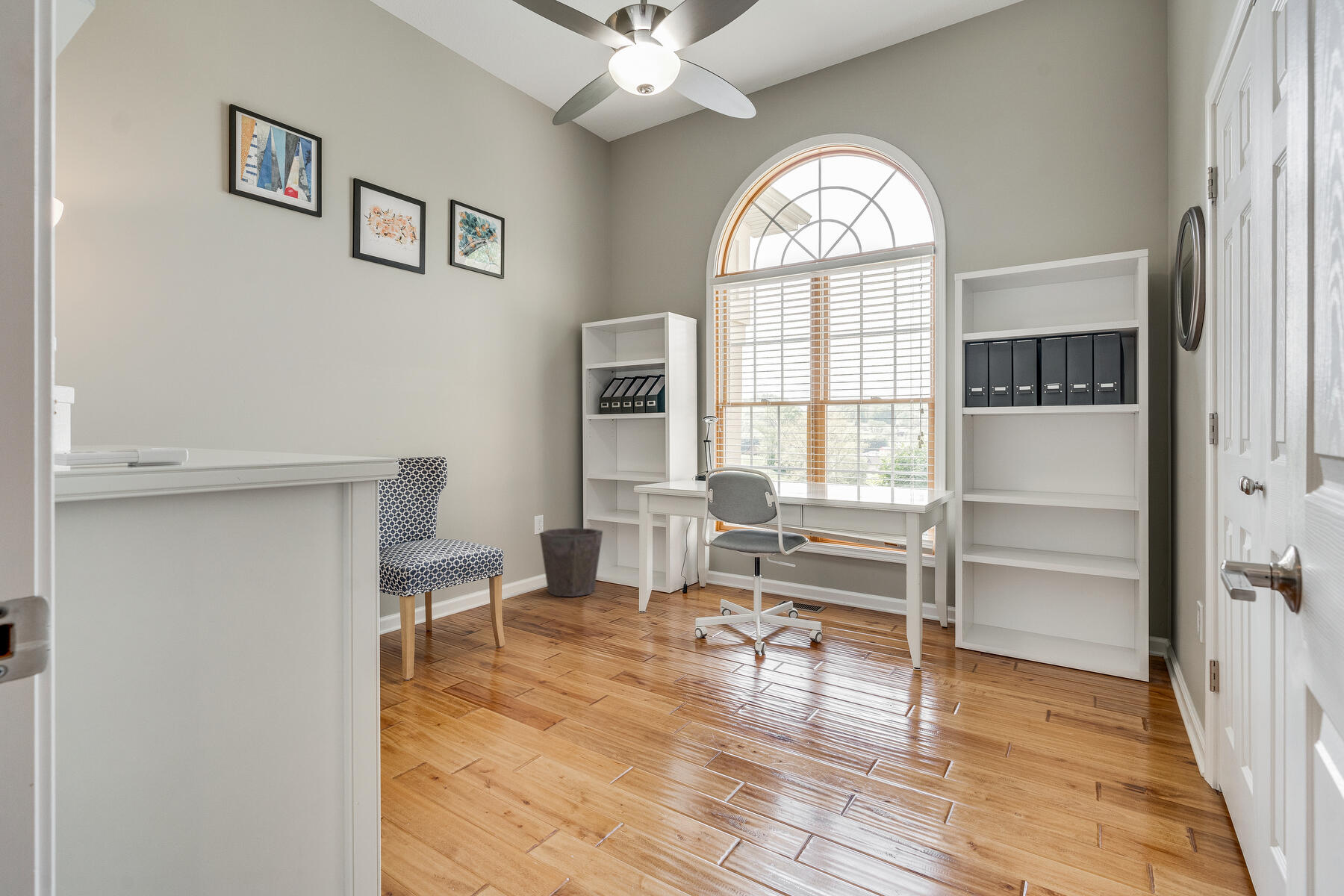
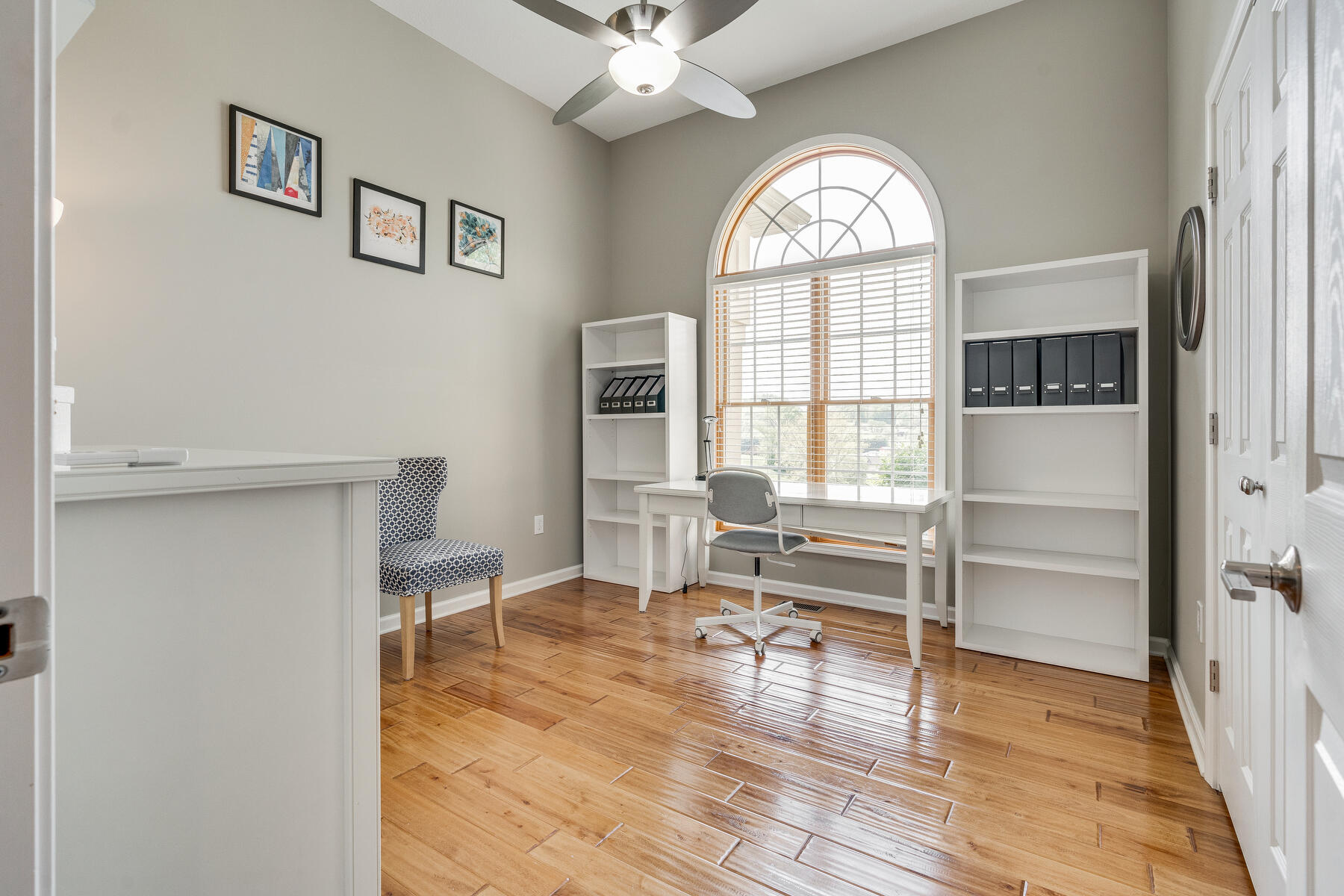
- waste bin (571, 561)
